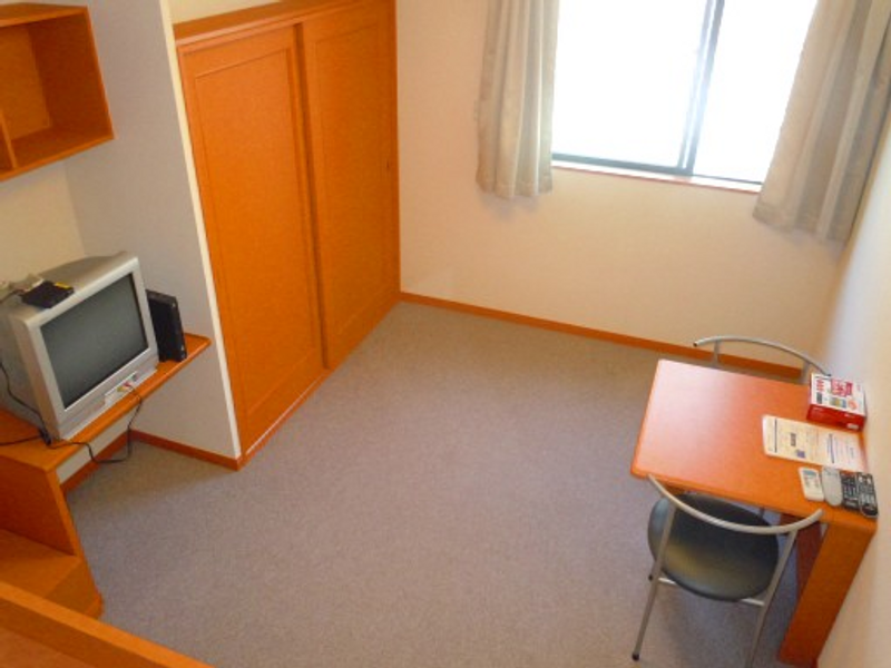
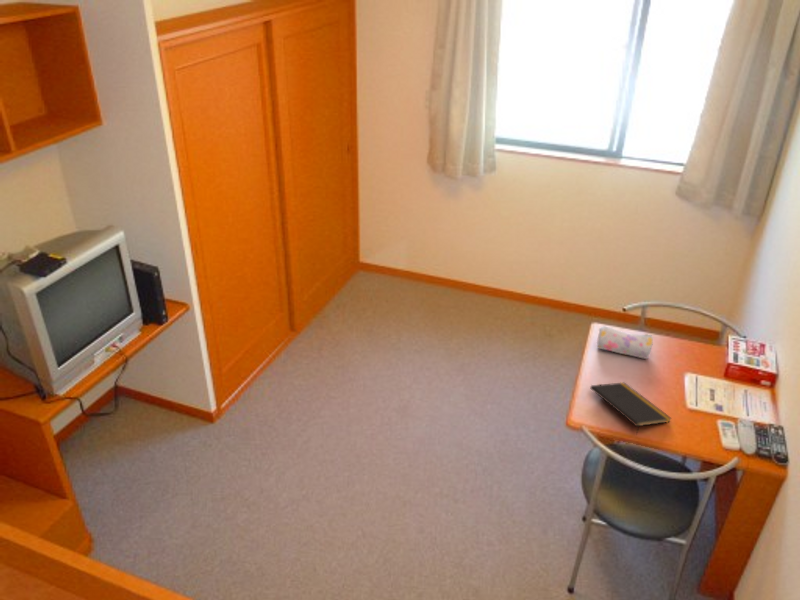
+ pencil case (624, 342)
+ notepad (629, 403)
